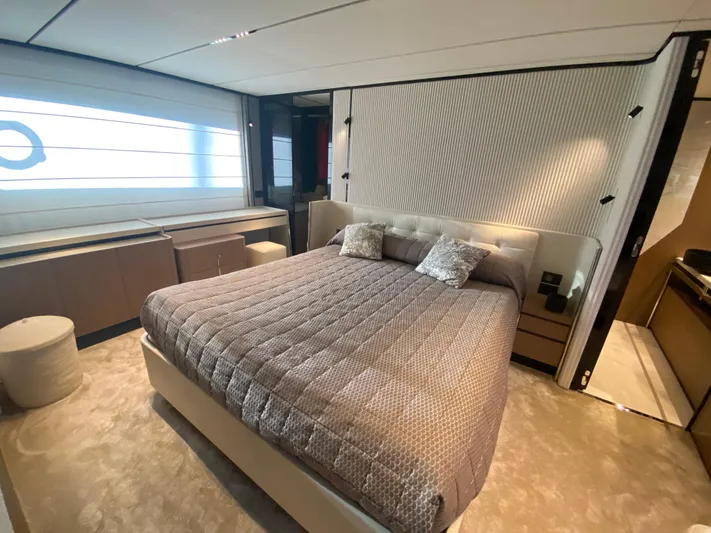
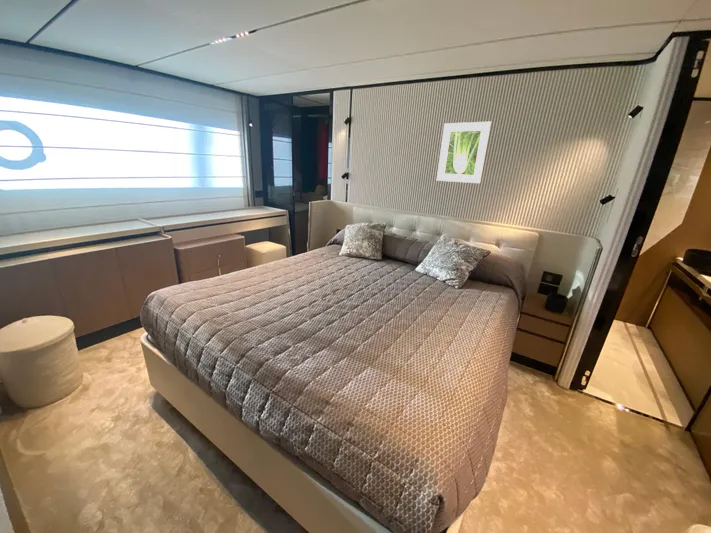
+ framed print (462, 153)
